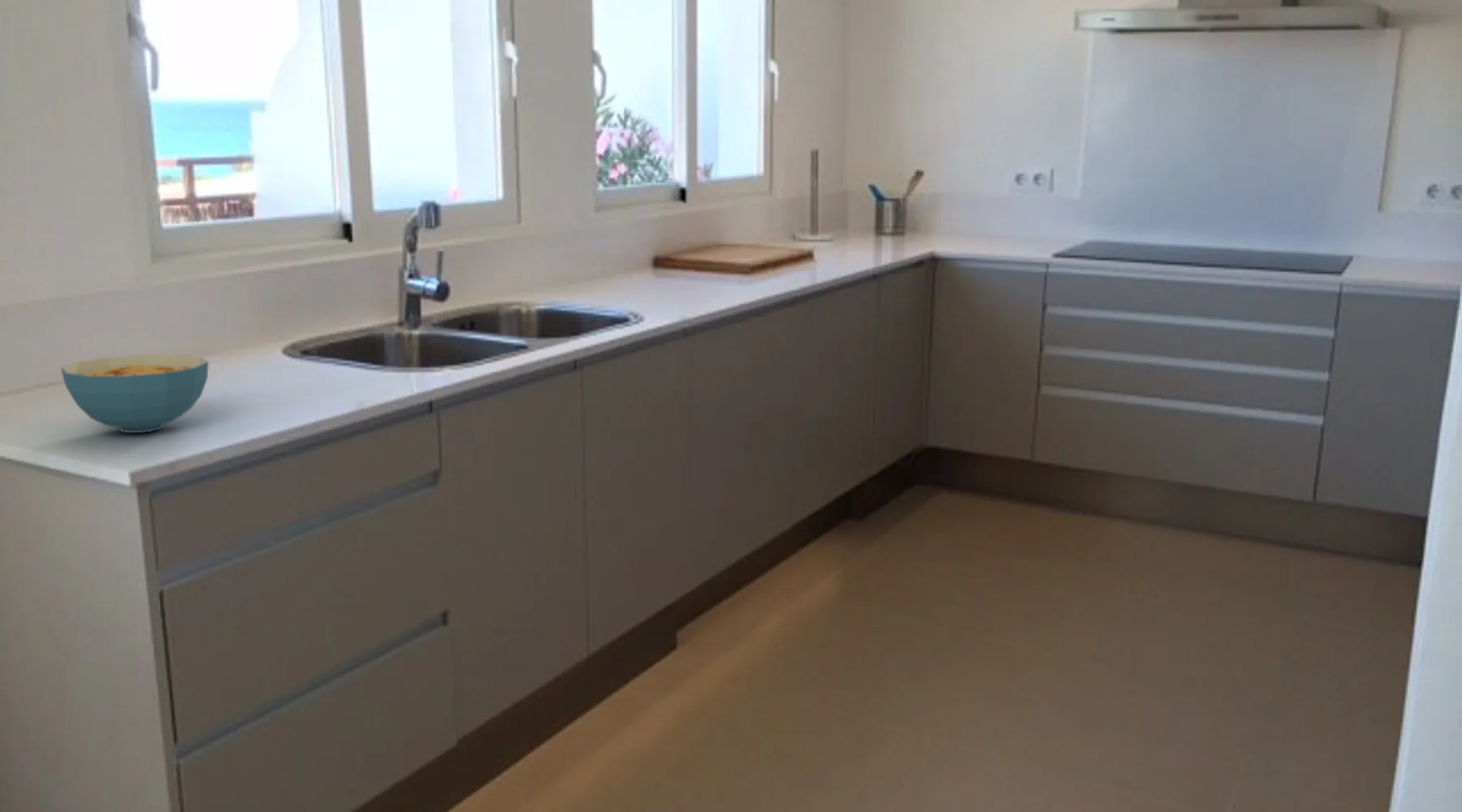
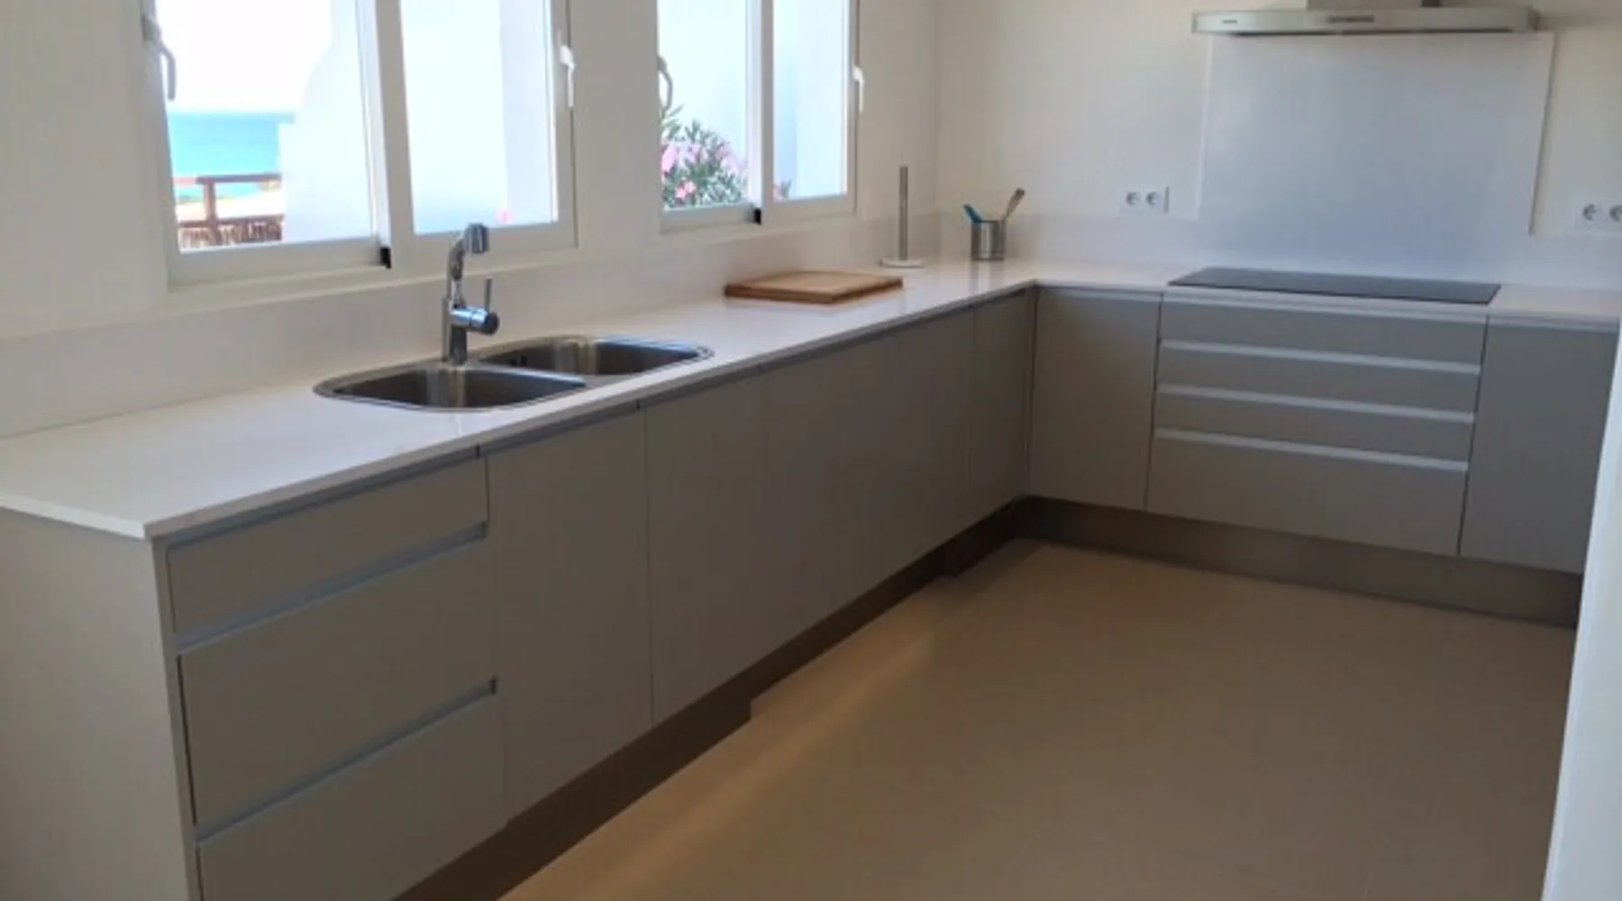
- cereal bowl (138, 396)
